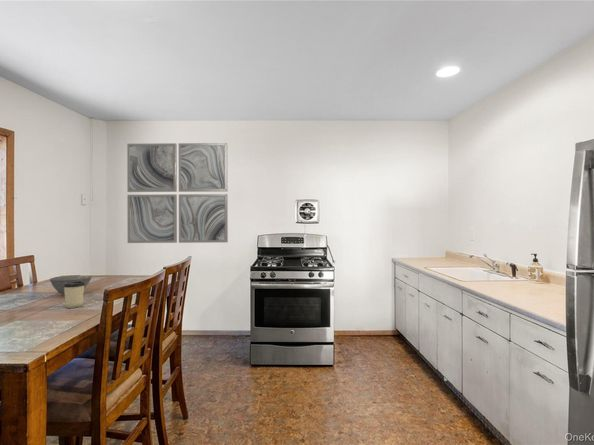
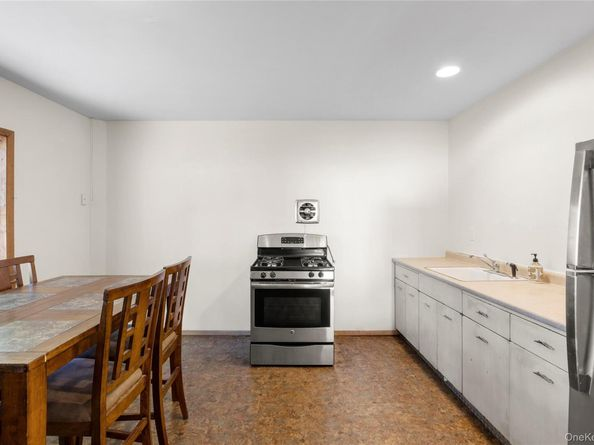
- cup (74, 294)
- wall art (176, 191)
- bowl (71, 281)
